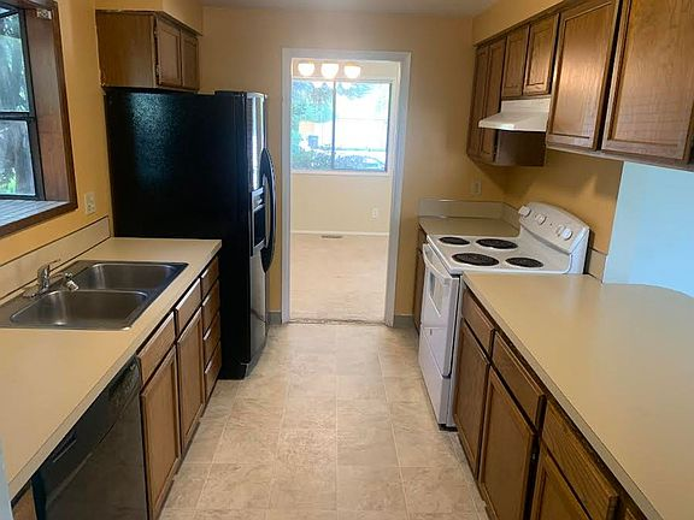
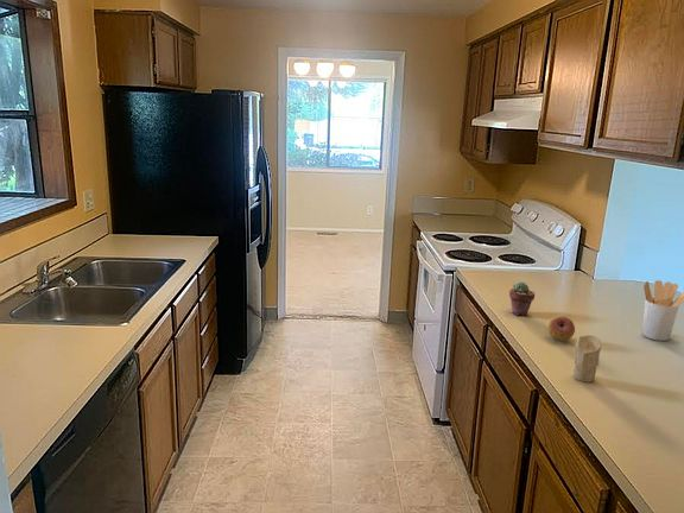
+ utensil holder (660, 309)
+ potted succulent (521, 297)
+ fruit (560, 328)
+ candle (587, 357)
